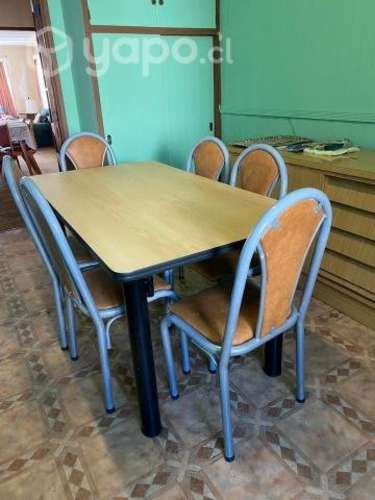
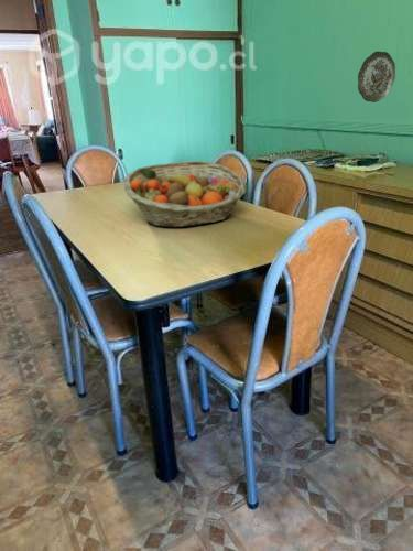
+ fruit basket (185, 192)
+ decorative plate (377, 77)
